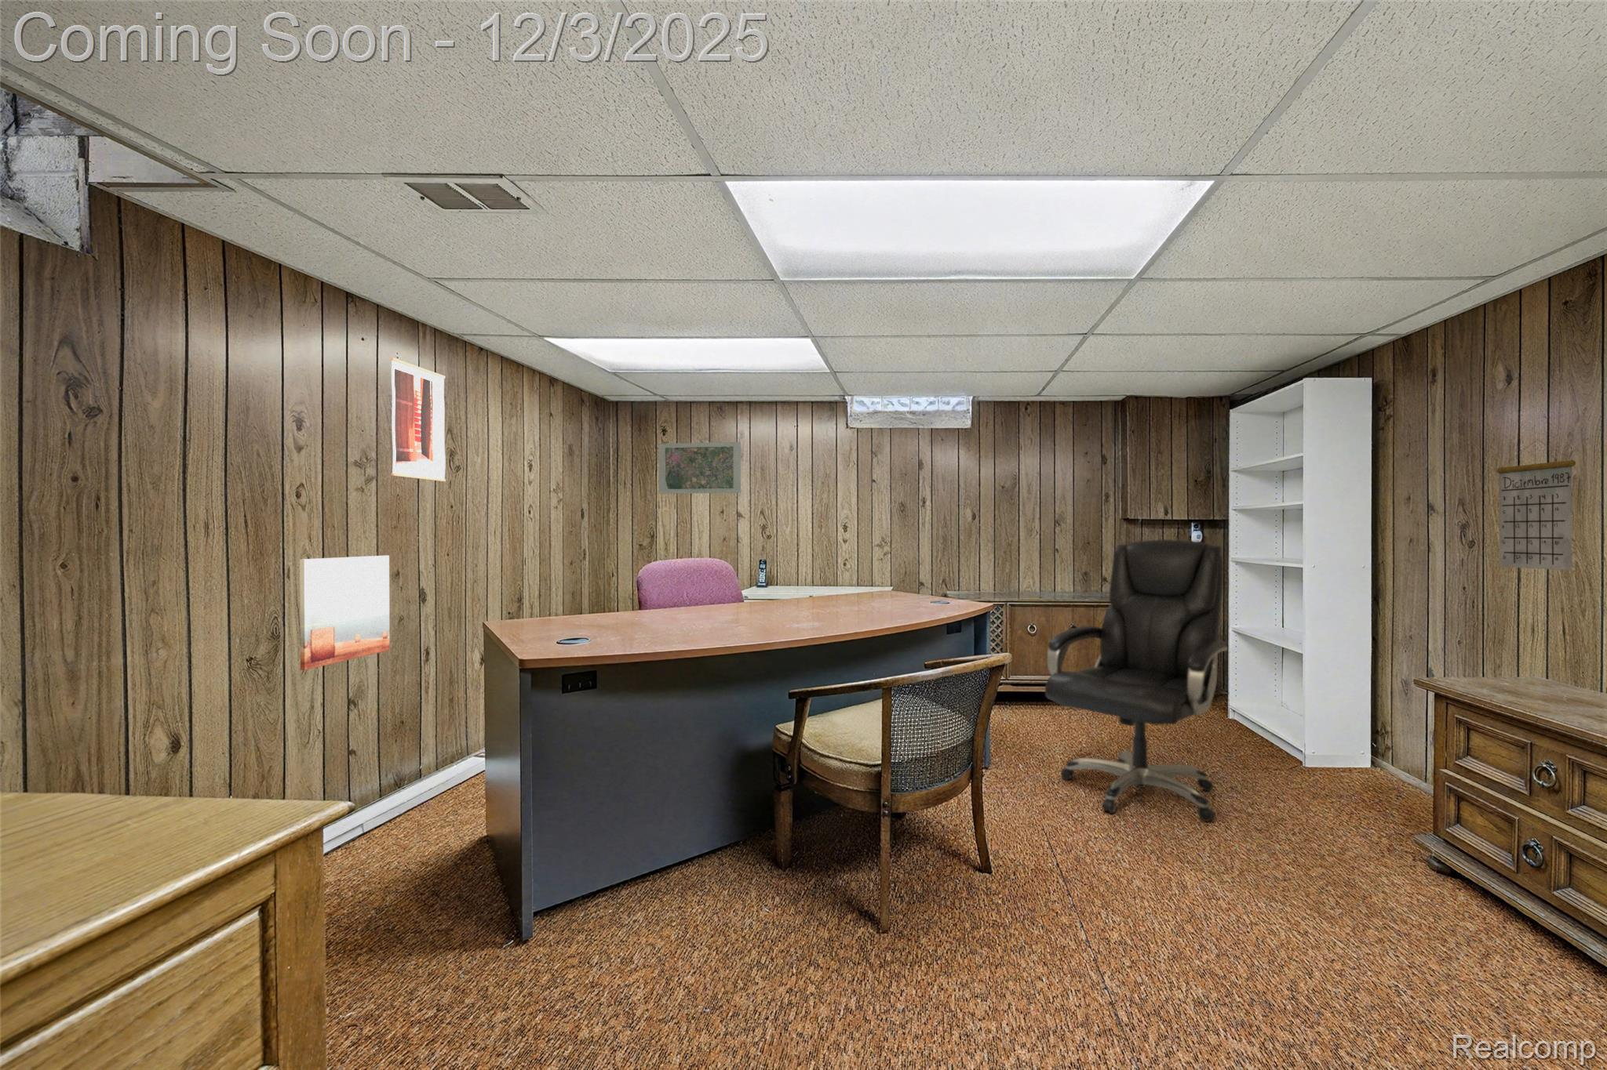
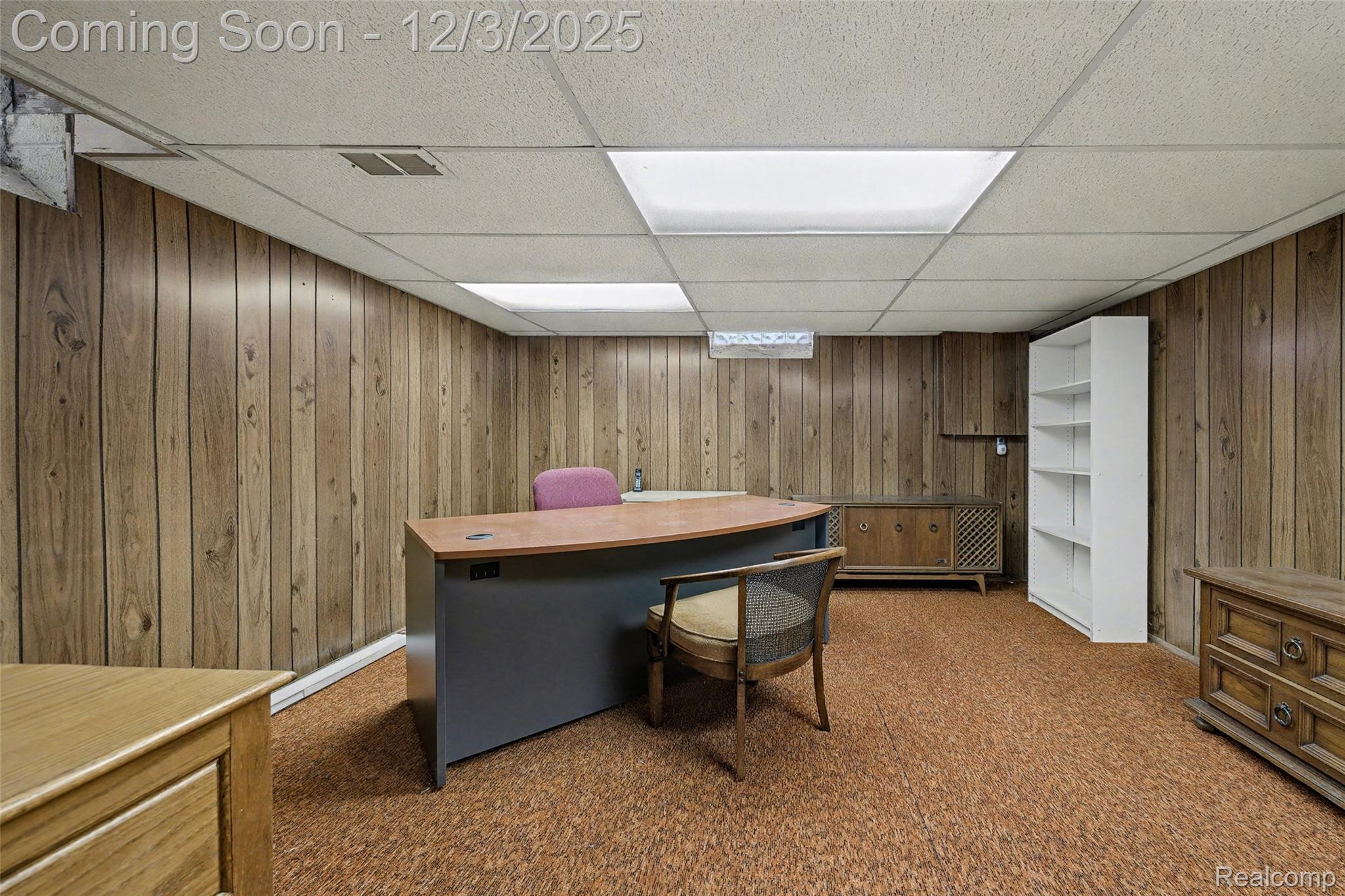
- wall art (348, 608)
- calendar (1534, 503)
- road map (699, 468)
- wall art (419, 423)
- chair (1140, 666)
